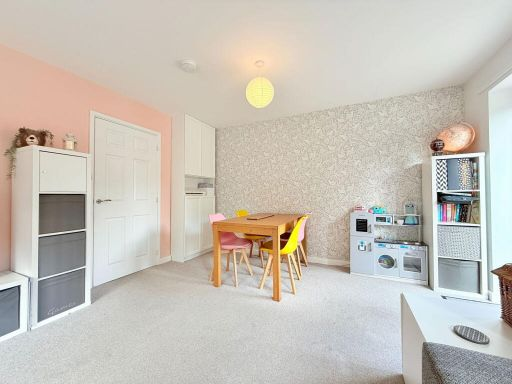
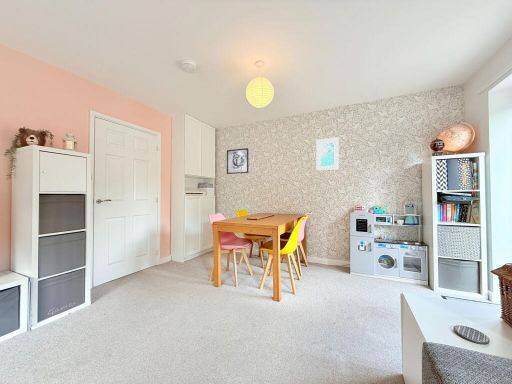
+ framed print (327, 154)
+ wall art (237, 161)
